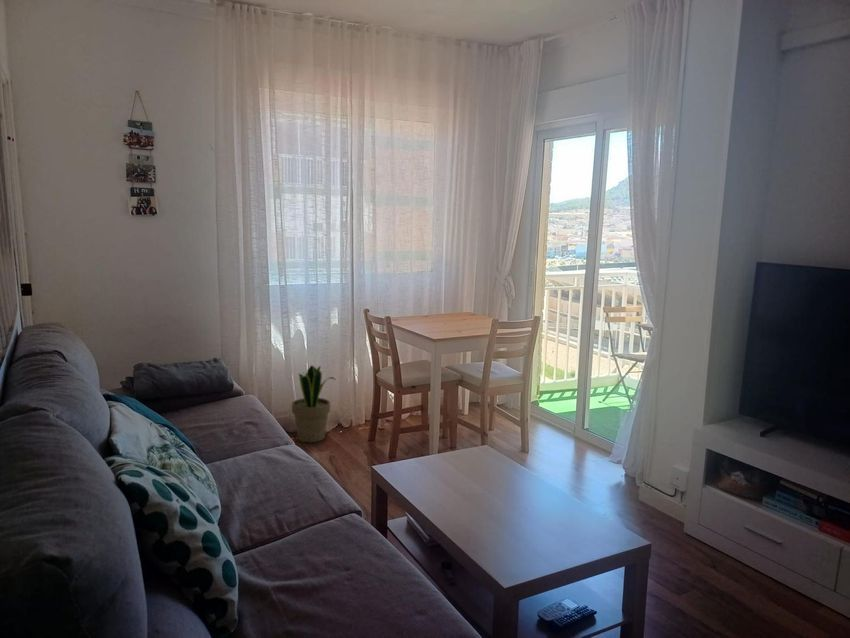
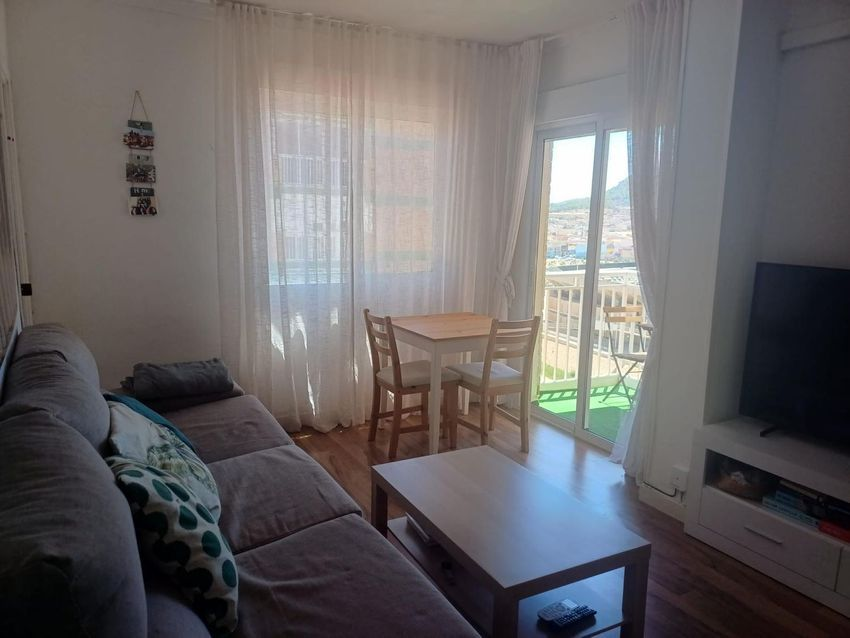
- potted plant (314, 401)
